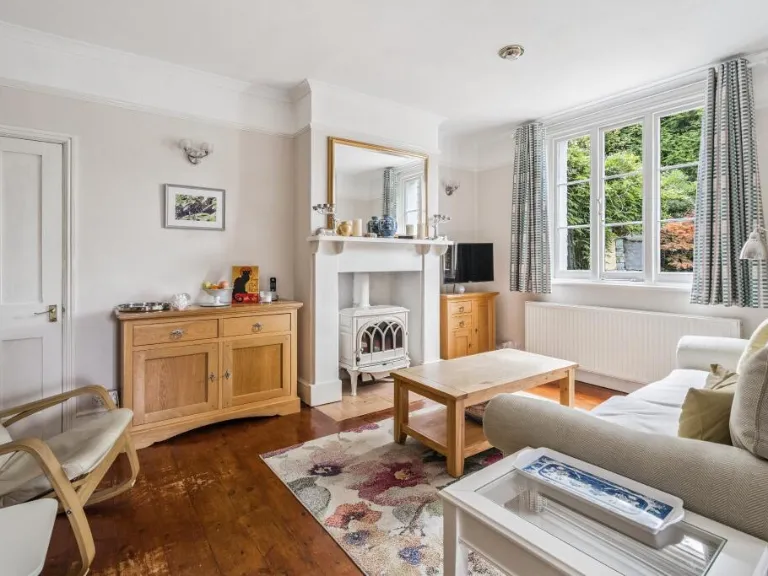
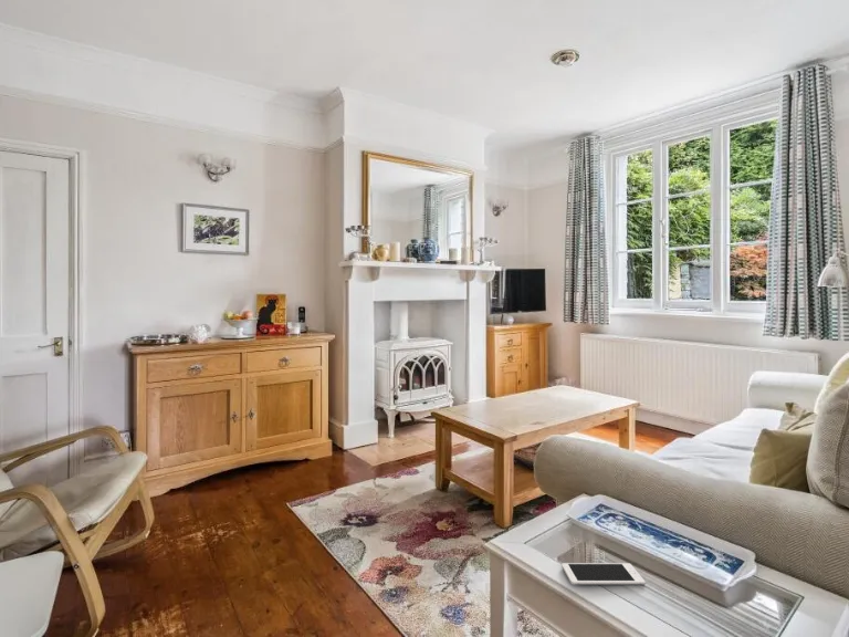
+ cell phone (601, 573)
